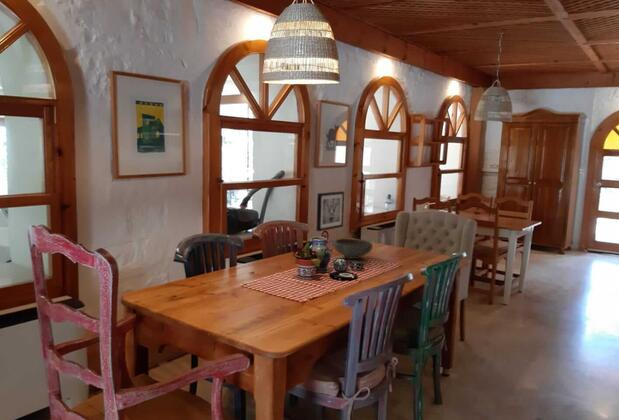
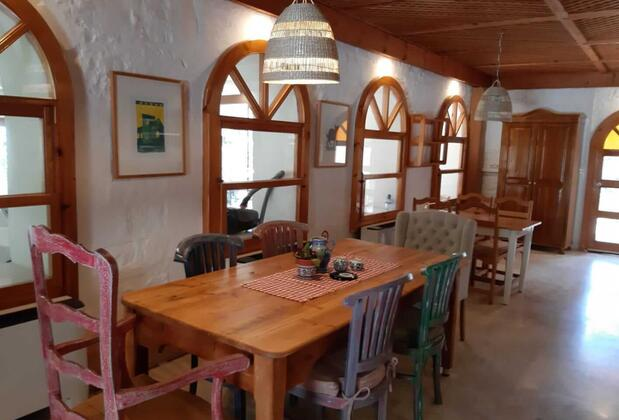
- bowl (352, 249)
- wall art (330, 210)
